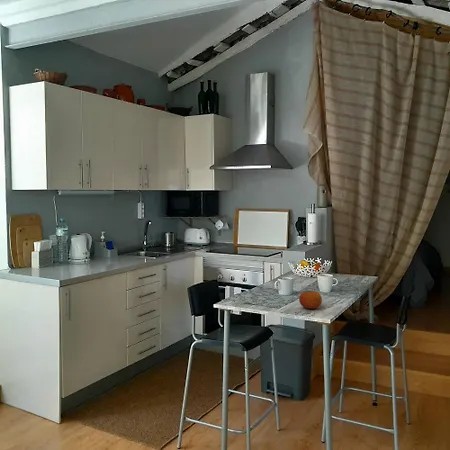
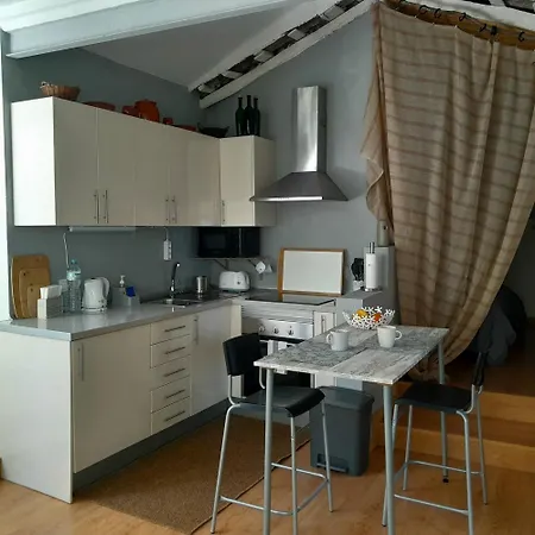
- fruit (310, 299)
